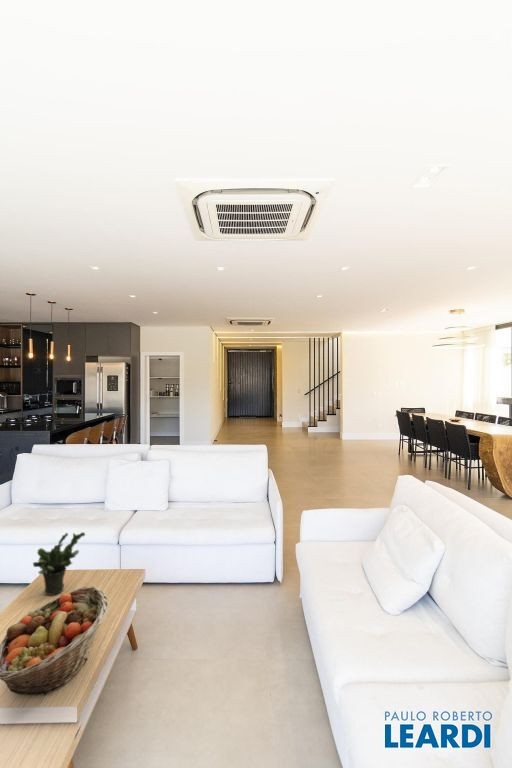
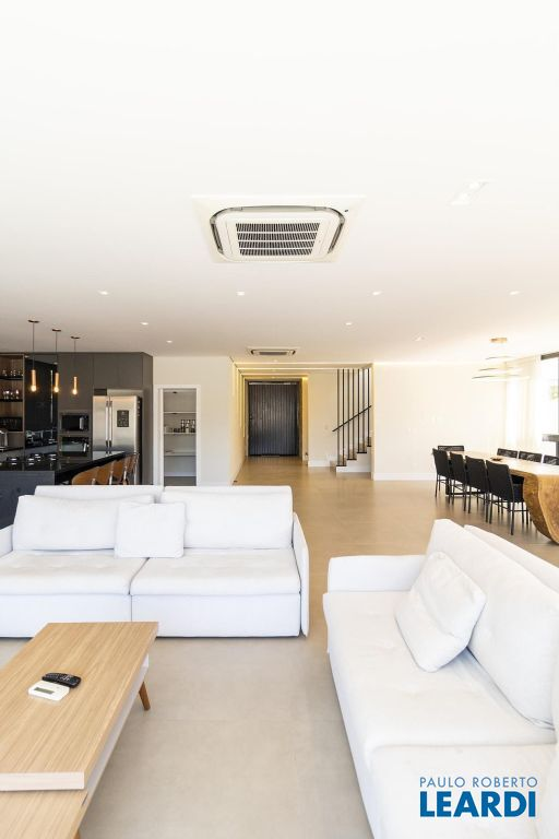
- fruit basket (54, 636)
- potted plant (63, 558)
